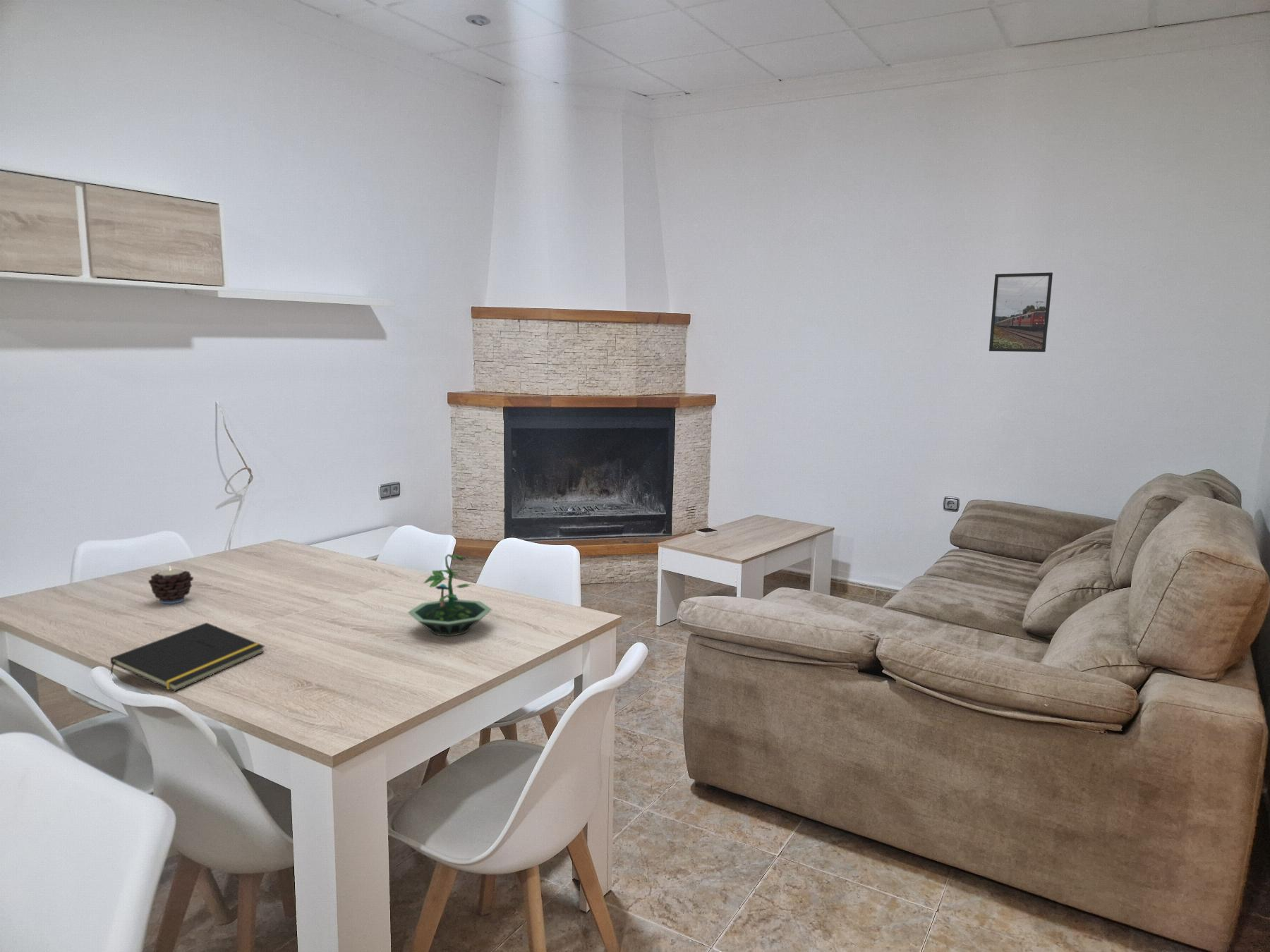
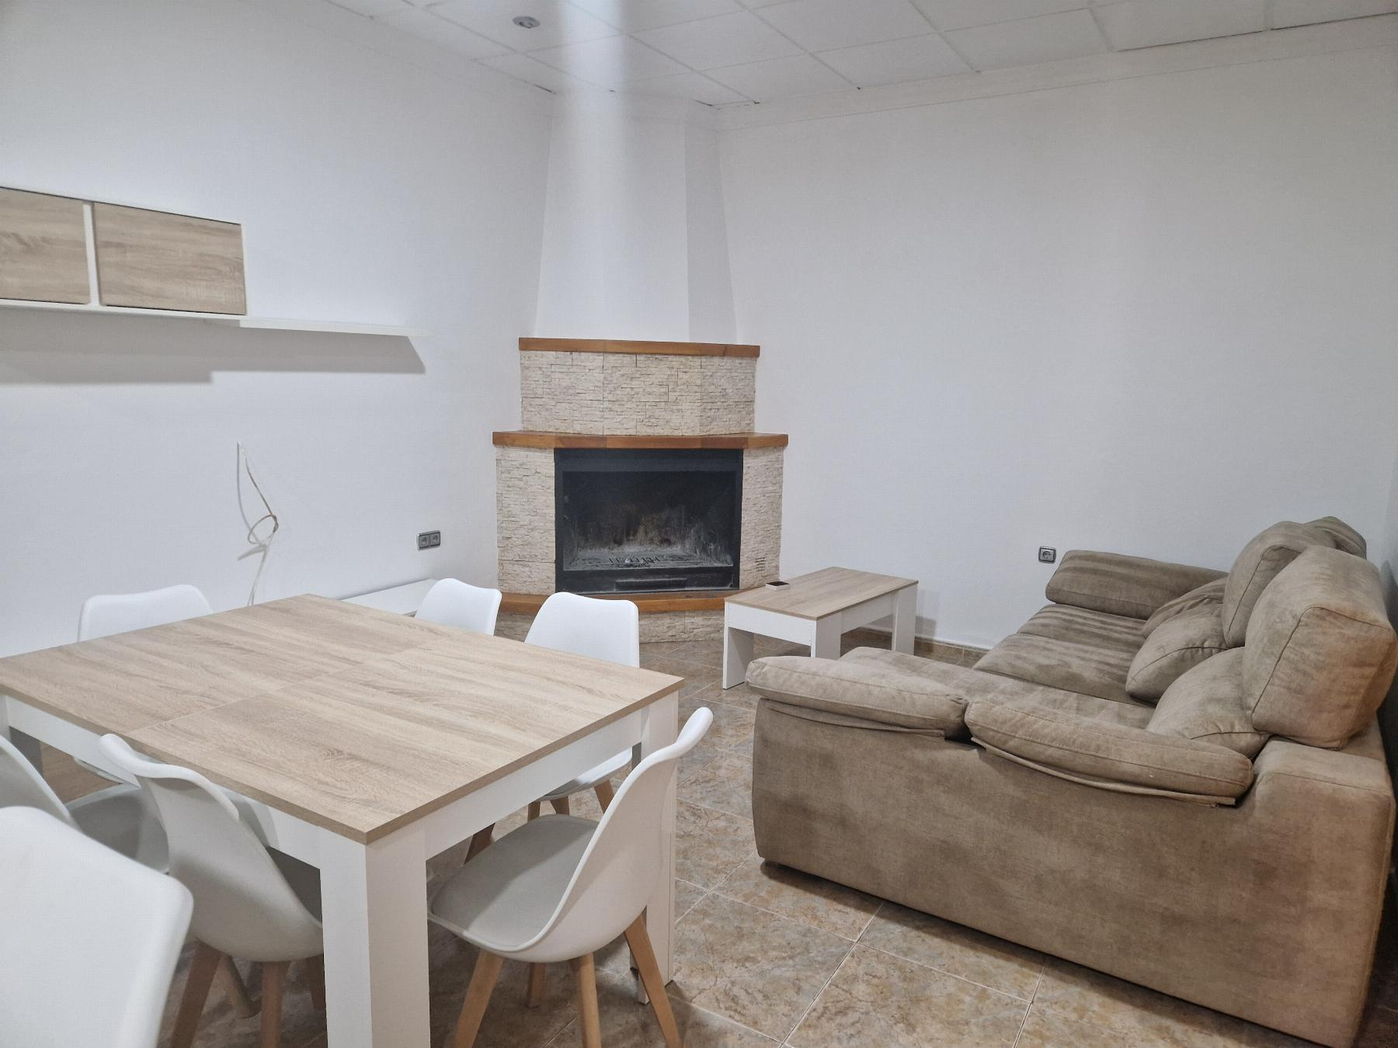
- terrarium (449, 568)
- candle (171, 583)
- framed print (1020, 312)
- notepad (191, 654)
